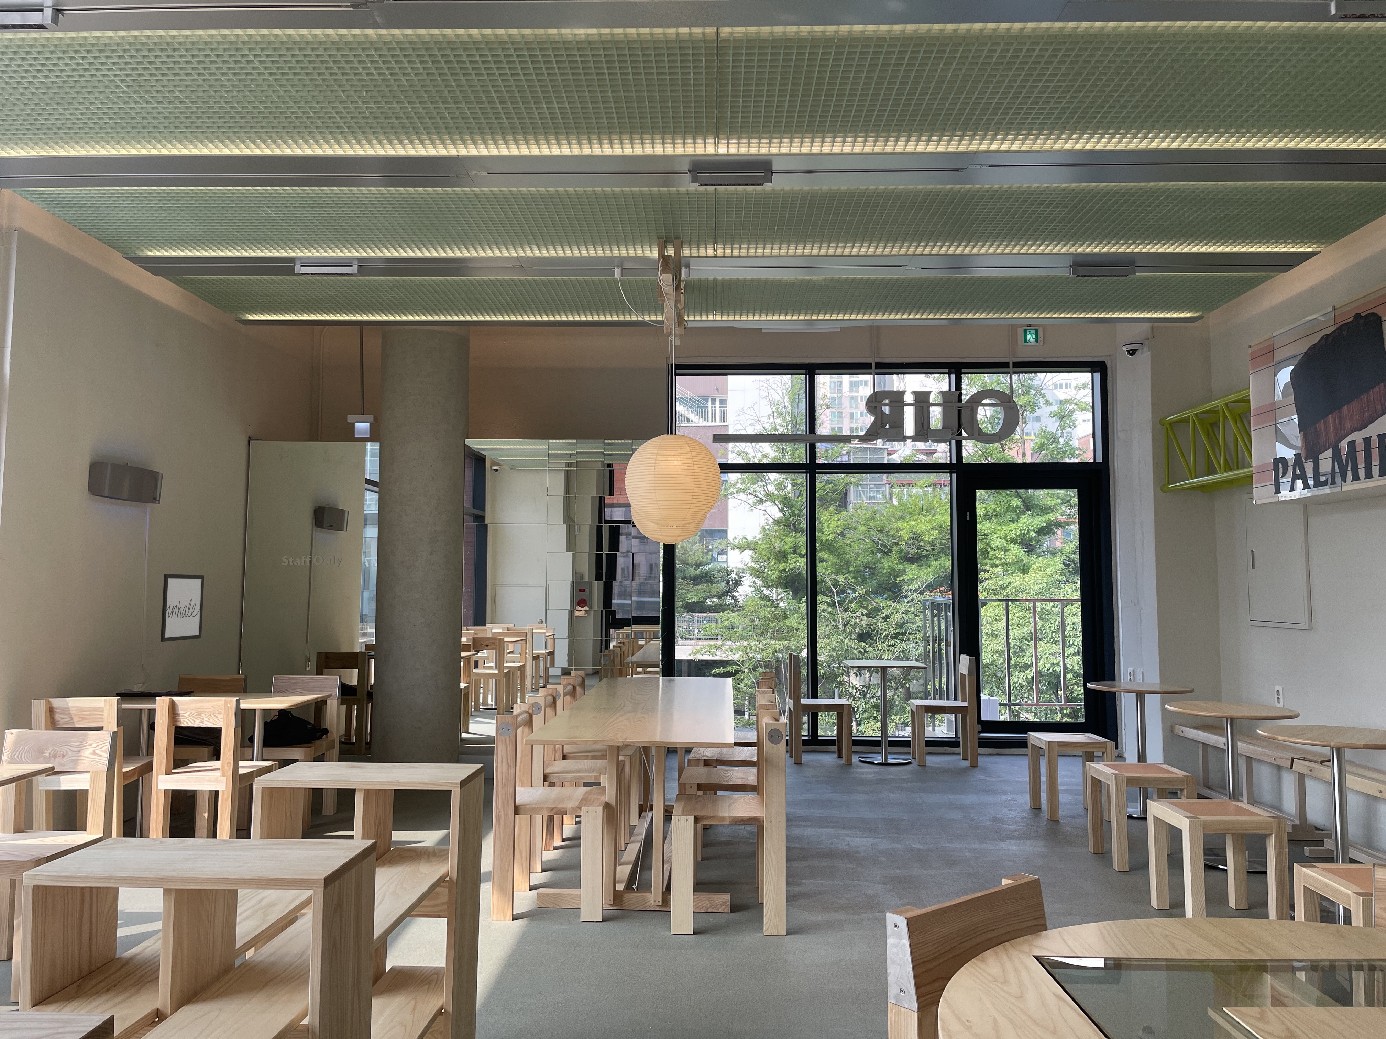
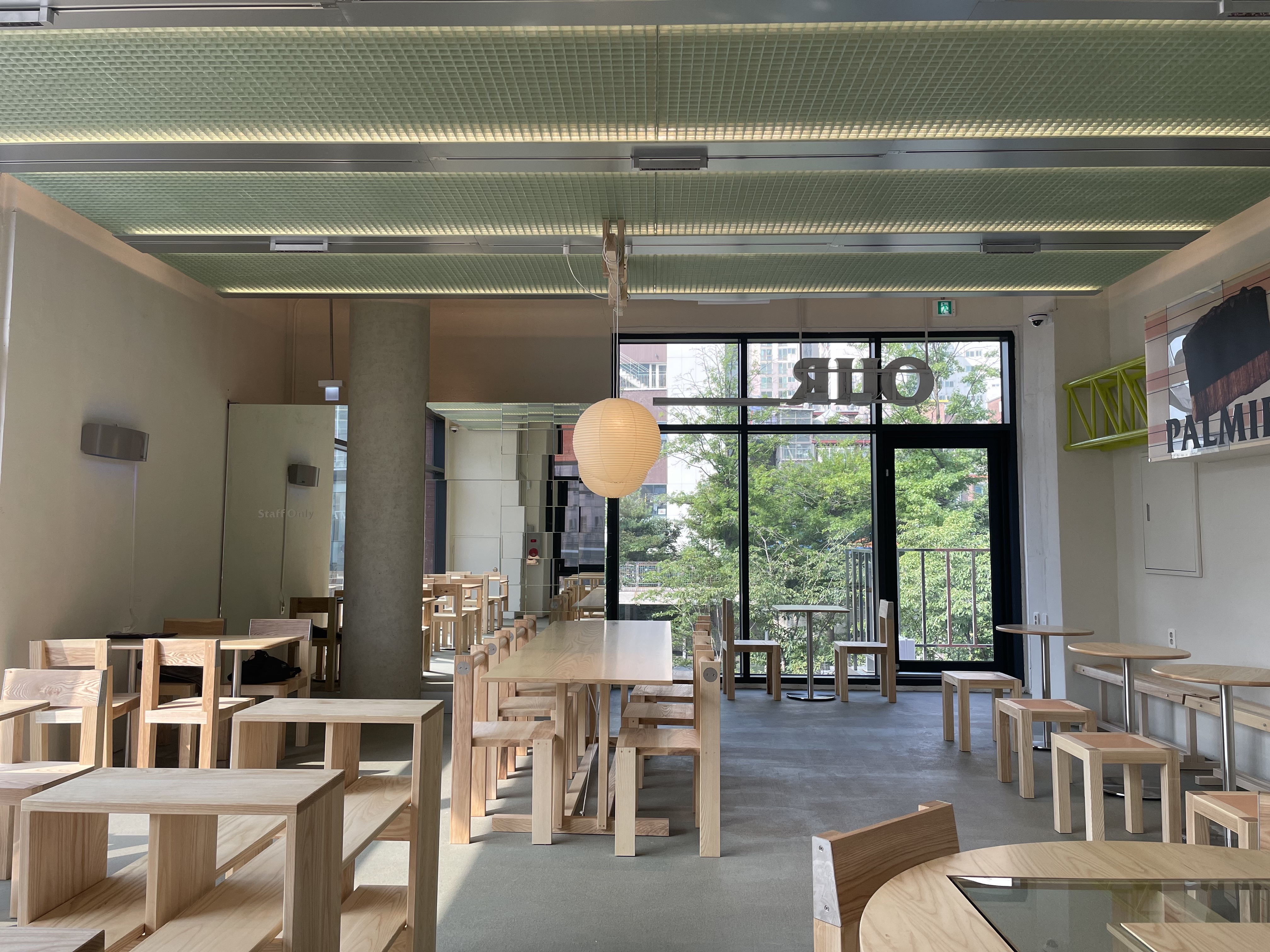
- wall art (183, 607)
